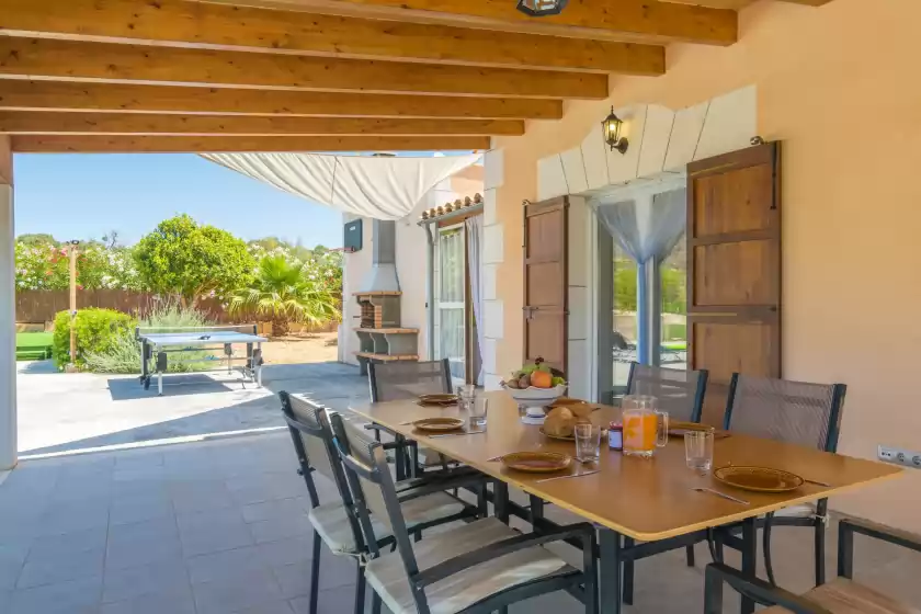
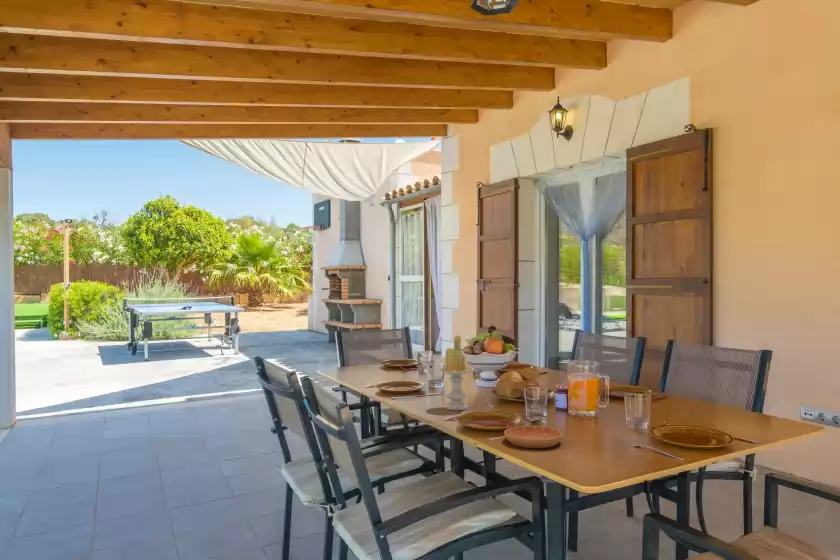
+ saucer (533, 437)
+ candle (456, 372)
